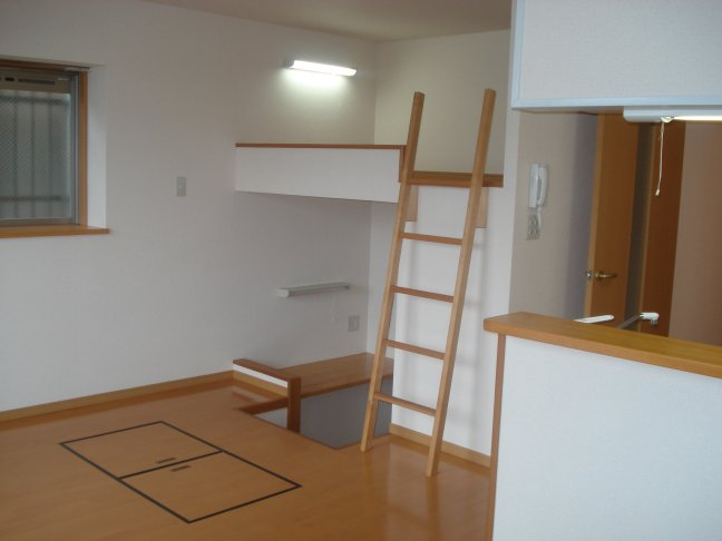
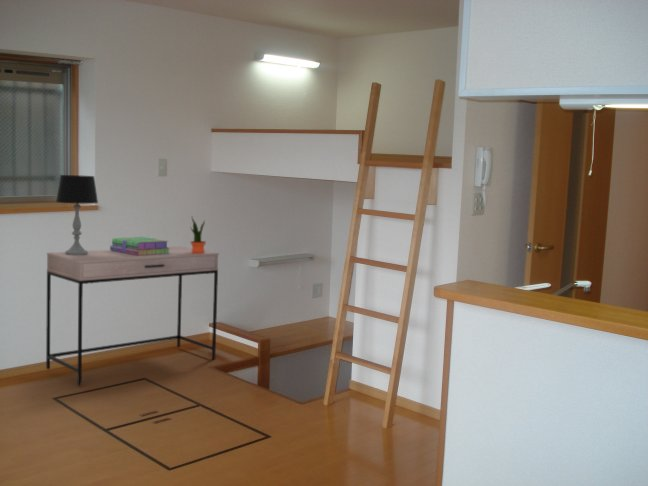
+ table lamp (77, 214)
+ desk (134, 279)
+ stack of books (140, 245)
+ potted plant (196, 234)
